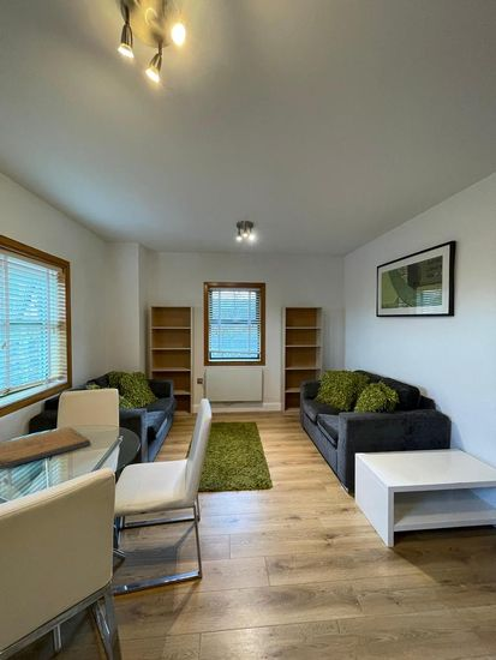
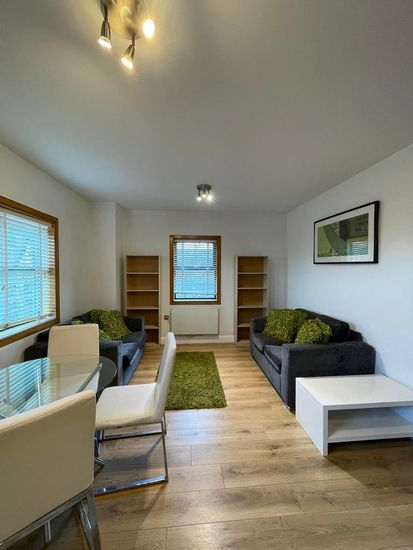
- religious icon (40, 444)
